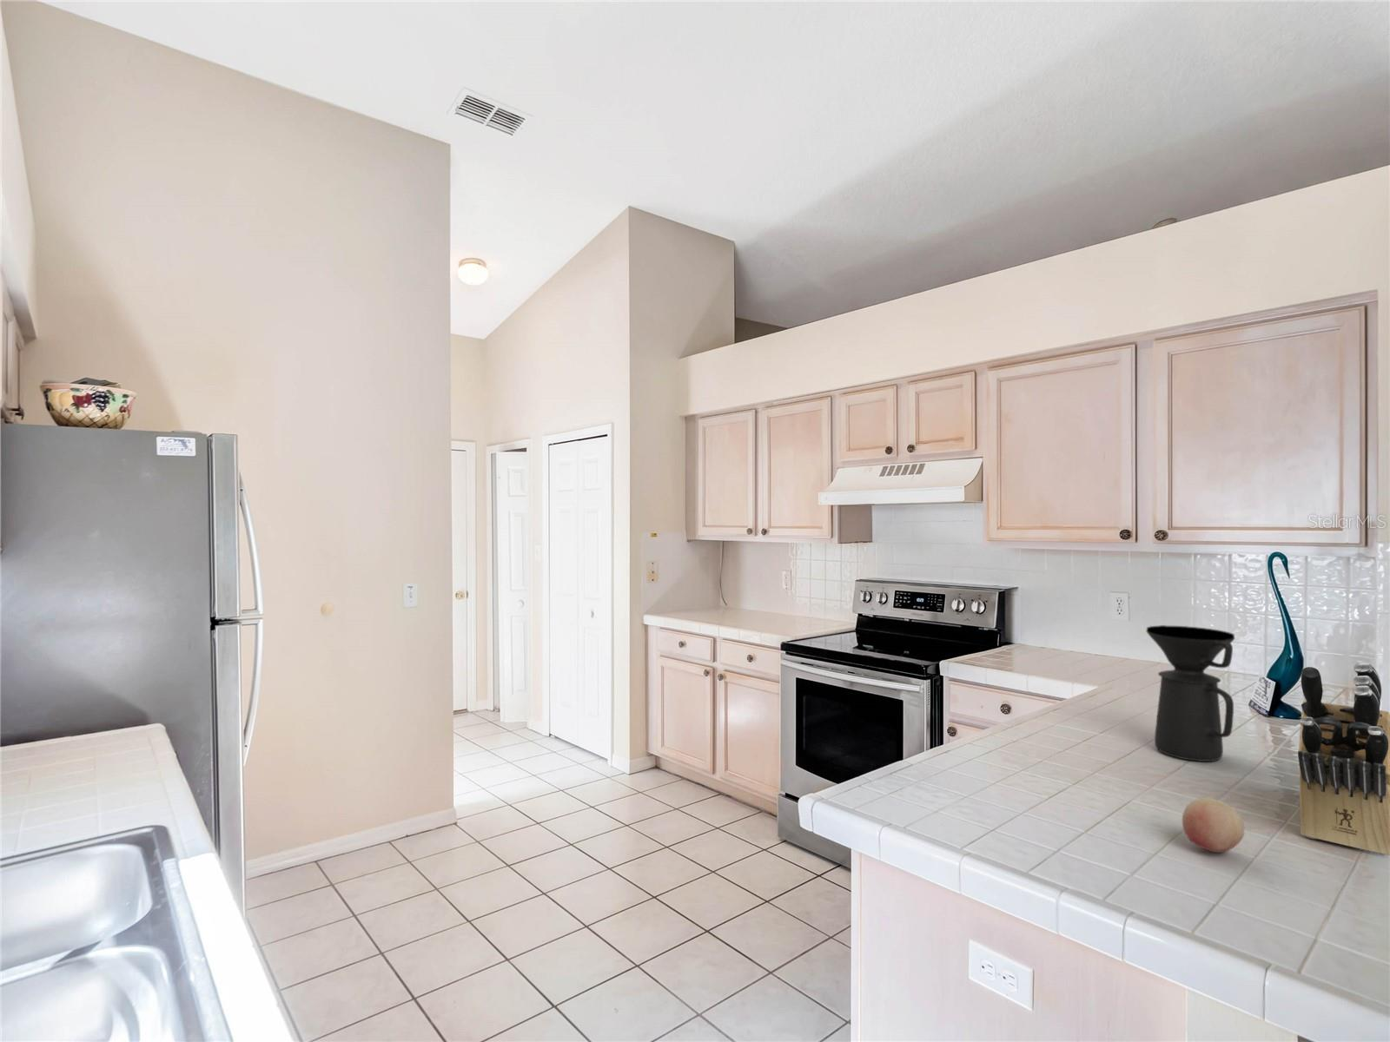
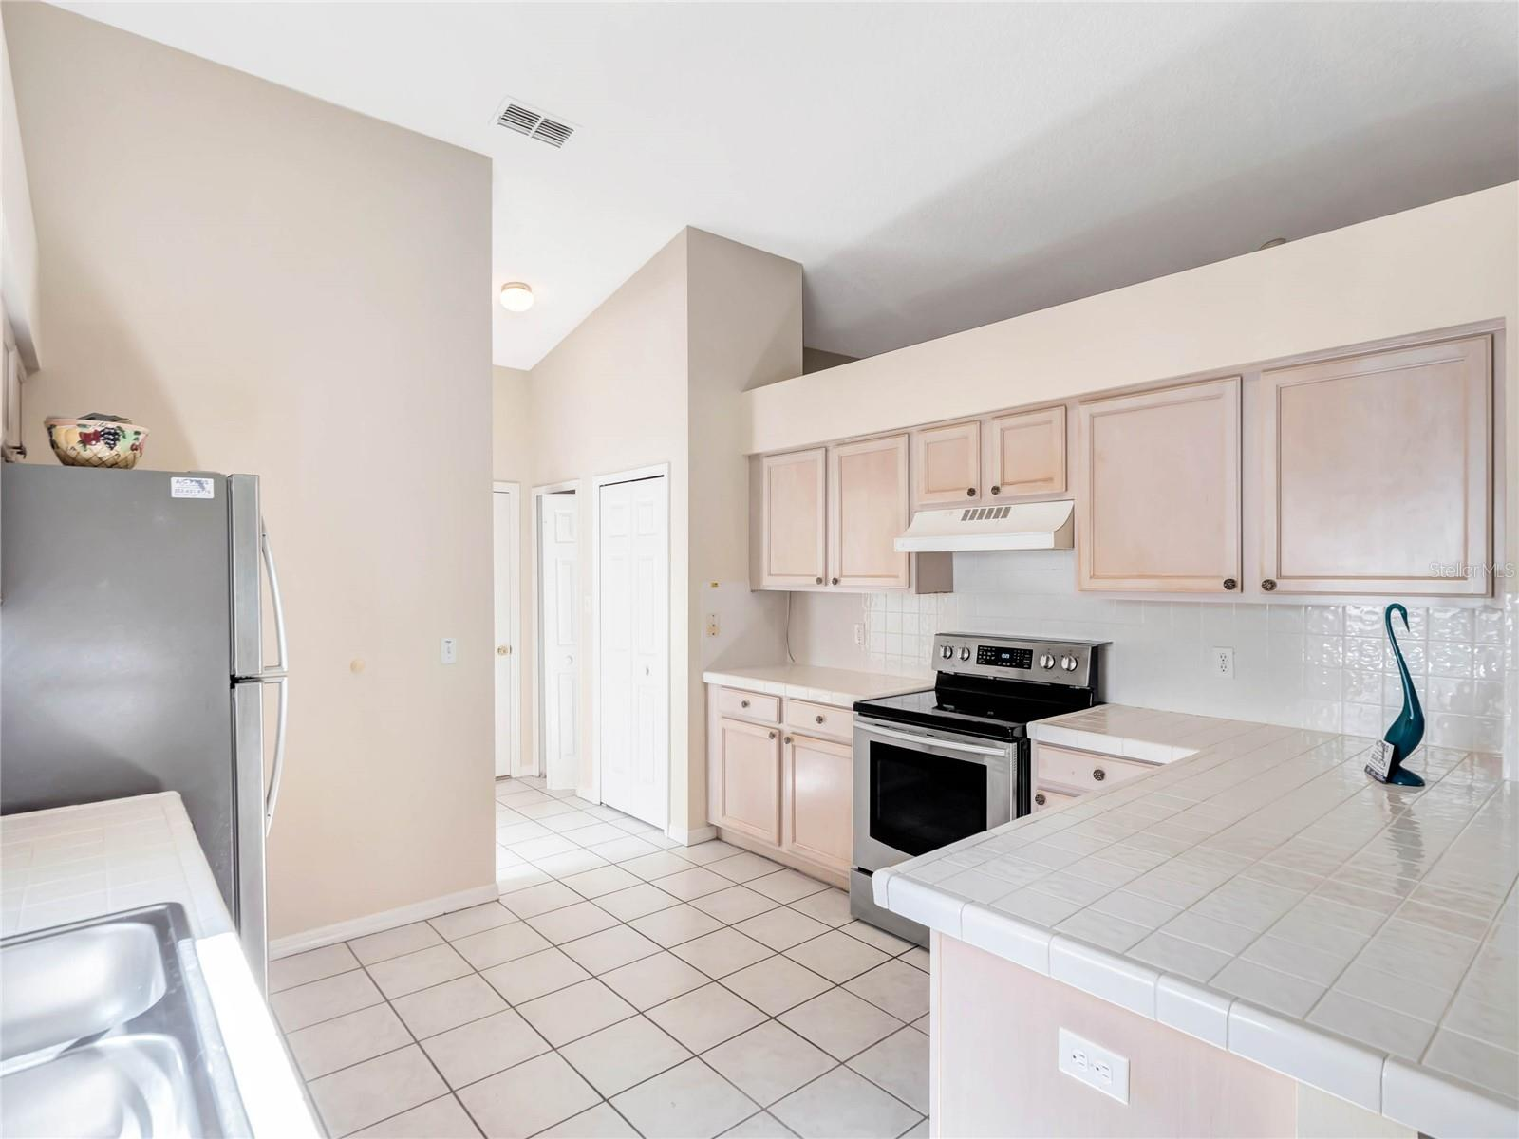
- fruit (1212, 825)
- coffee maker (1189, 692)
- knife block (1345, 741)
